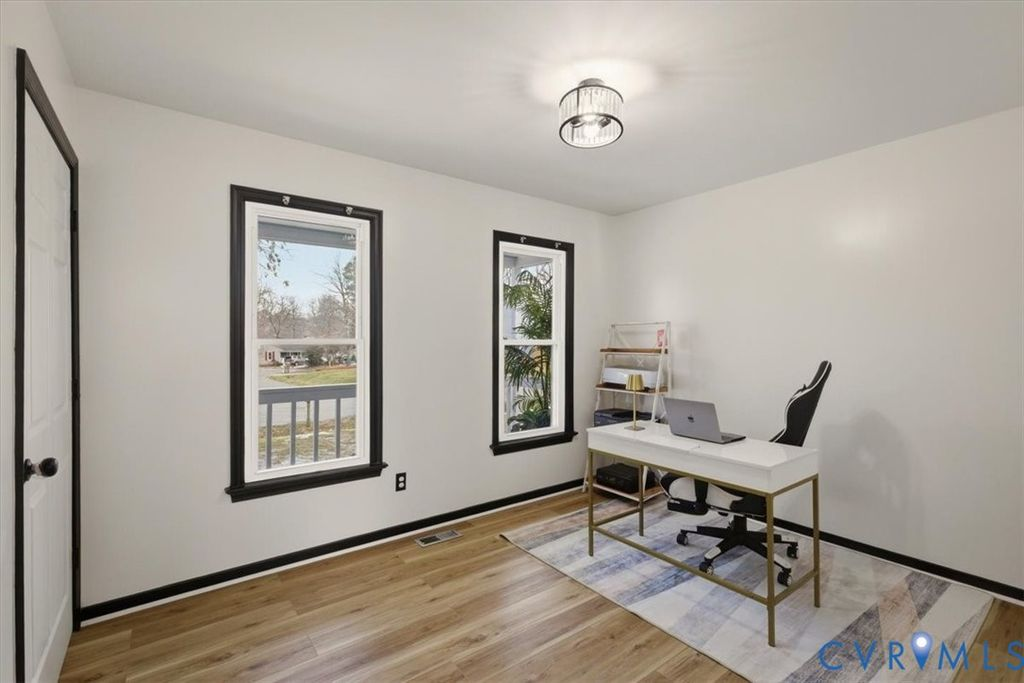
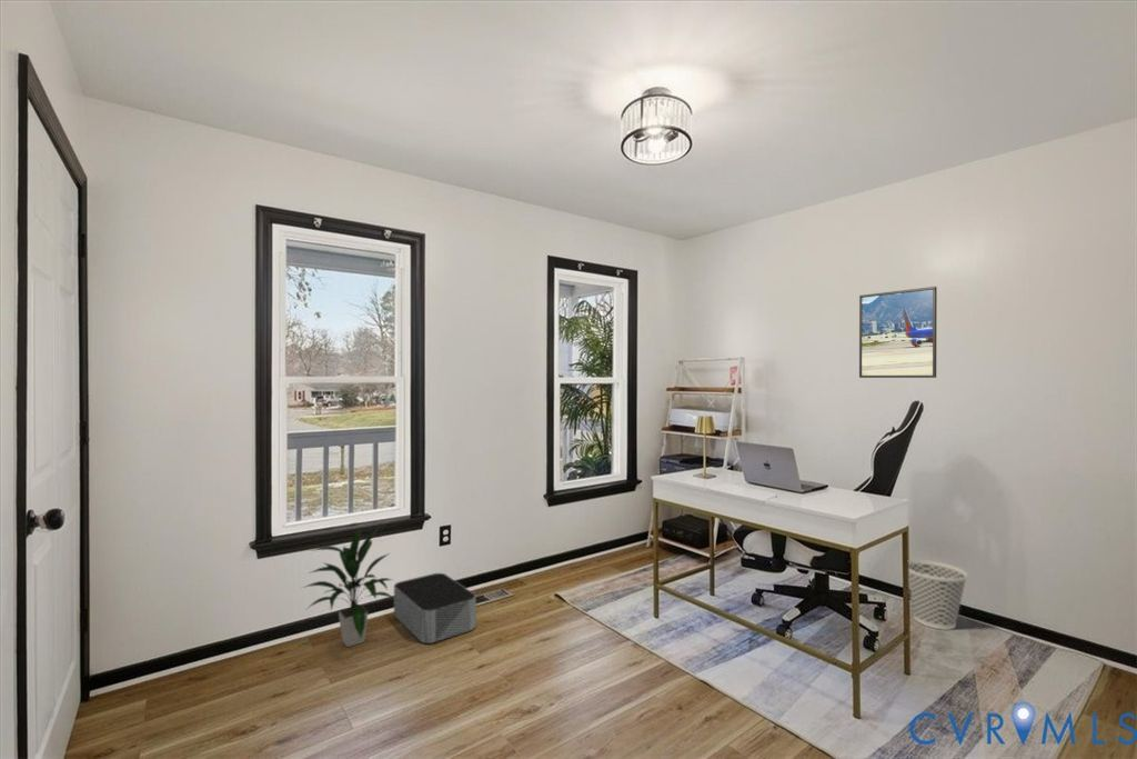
+ wastebasket (934, 595)
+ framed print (895, 334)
+ indoor plant (352, 587)
+ storage bin (433, 605)
